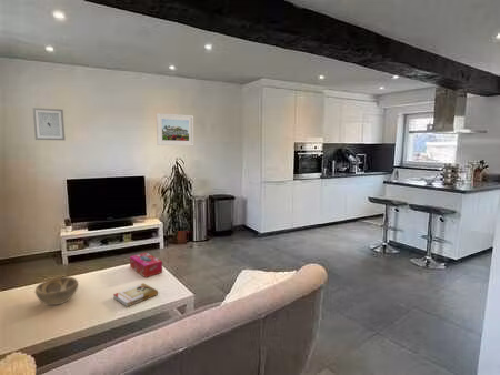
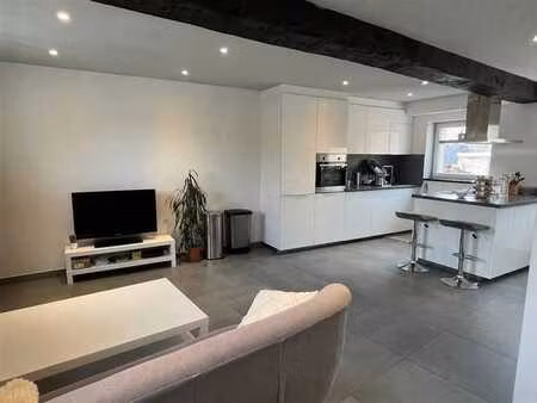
- decorative bowl (57, 293)
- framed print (176, 130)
- wall art (49, 124)
- tissue box (146, 264)
- book (136, 294)
